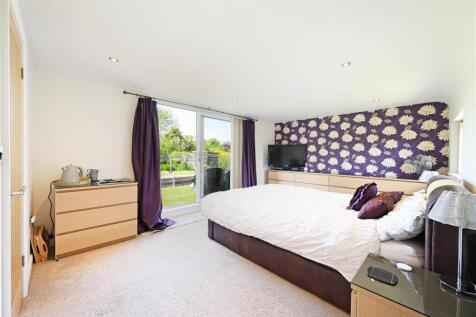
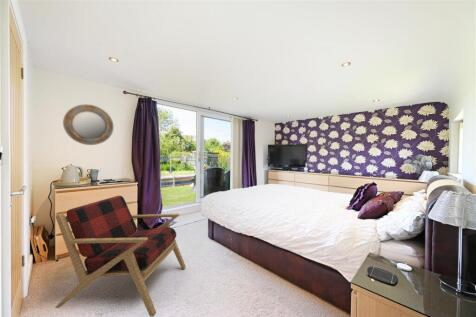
+ armchair (130, 243)
+ home mirror (90, 124)
